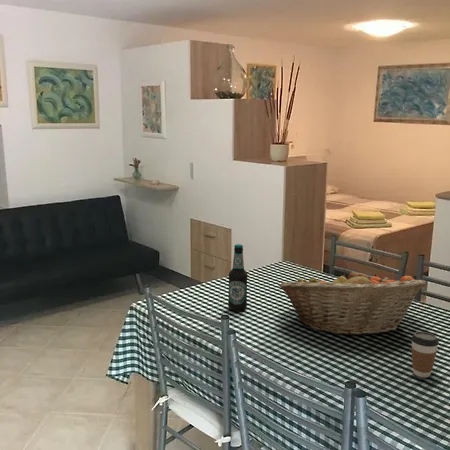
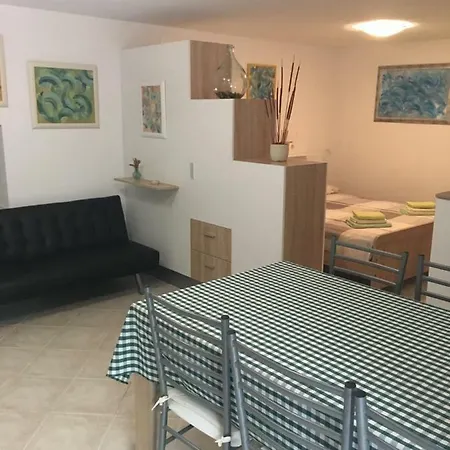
- bottle (238, 277)
- coffee cup (423, 354)
- fruit basket (350, 294)
